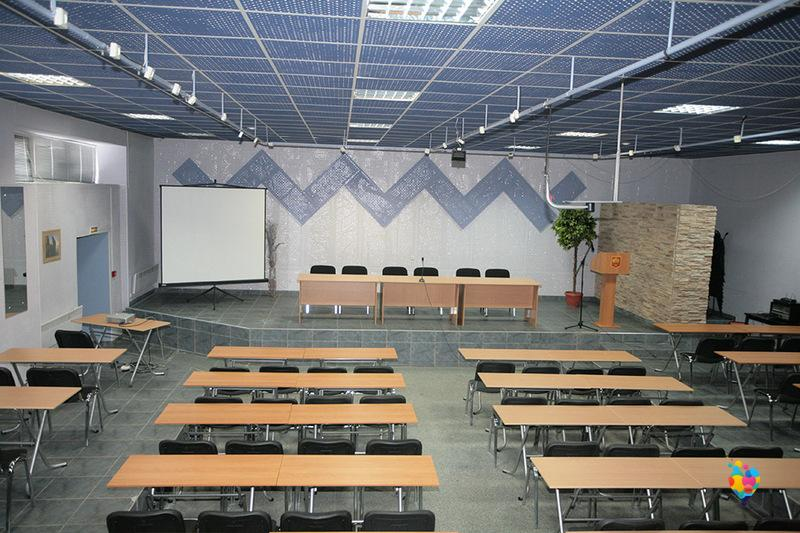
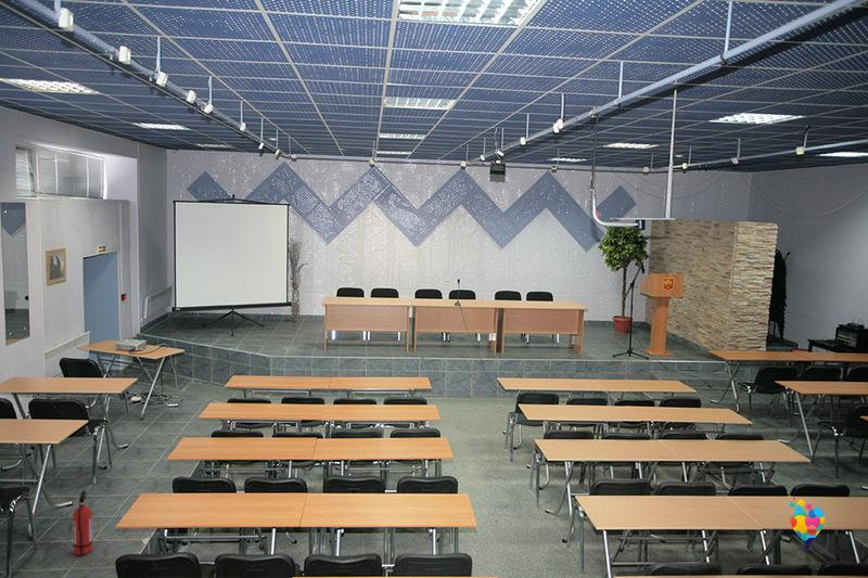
+ fire extinguisher (81, 525)
